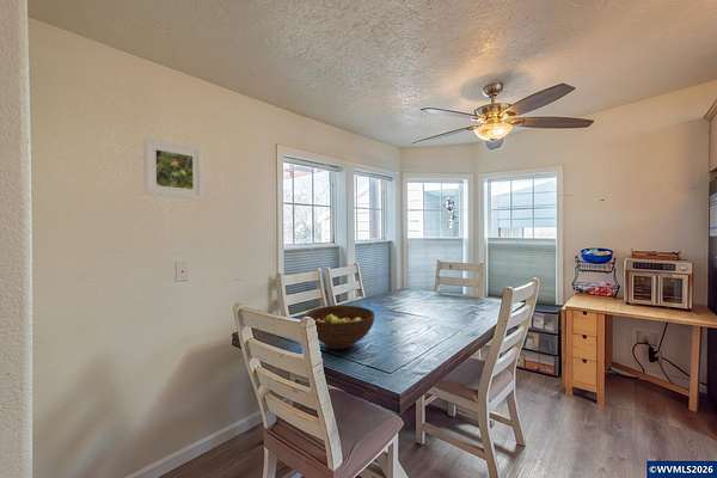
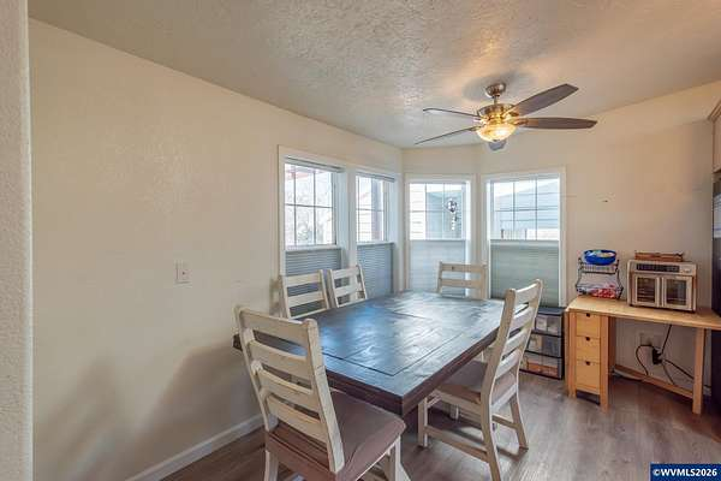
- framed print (174, 170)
- fruit bowl (339, 329)
